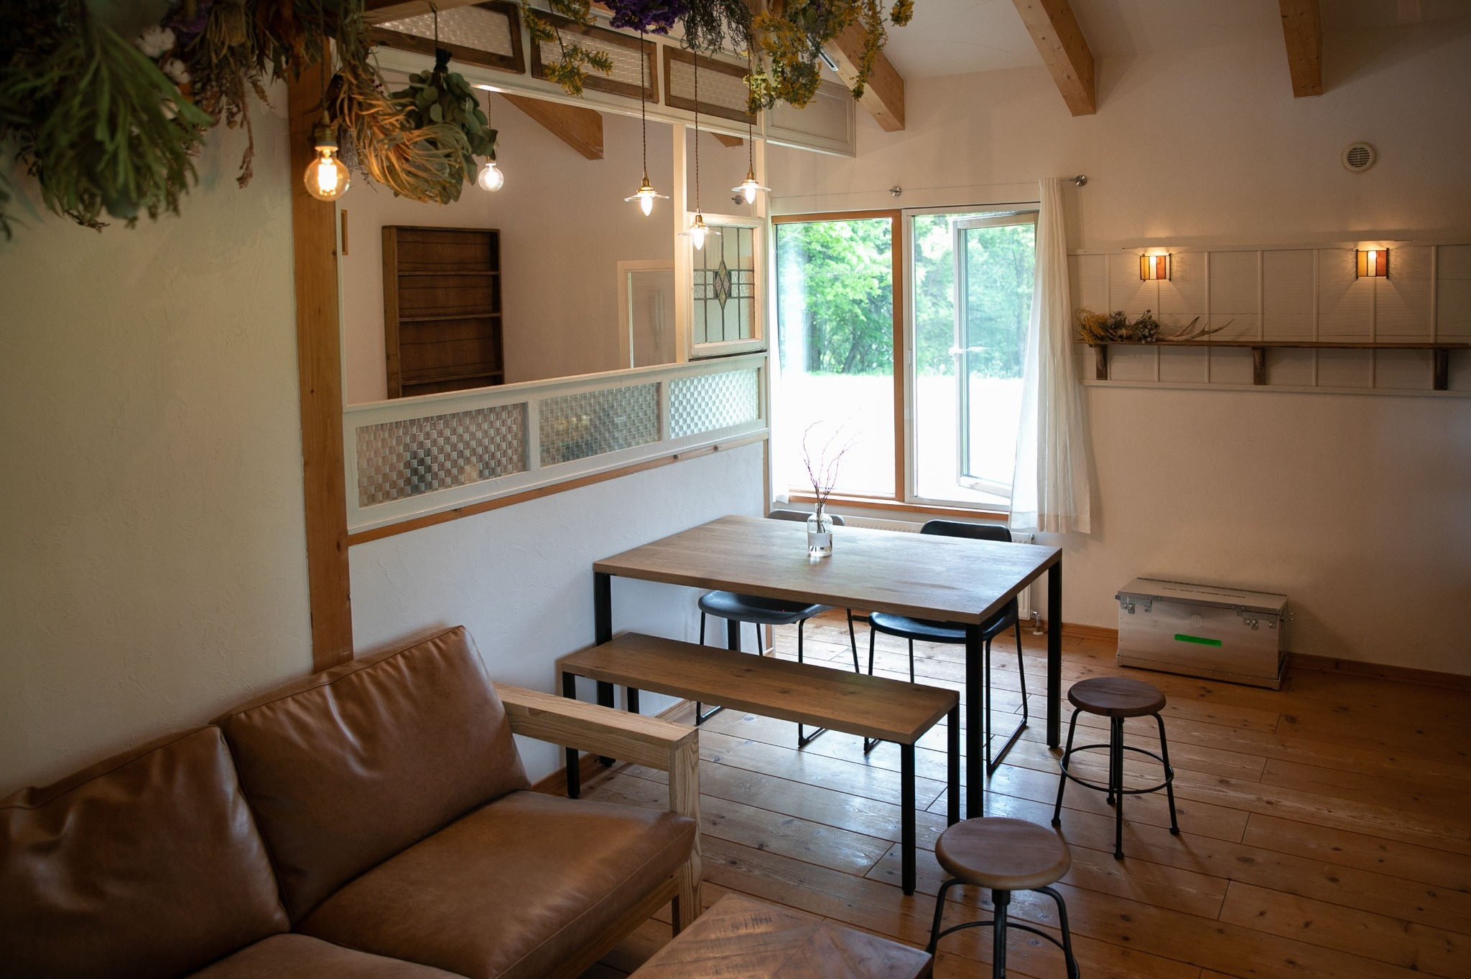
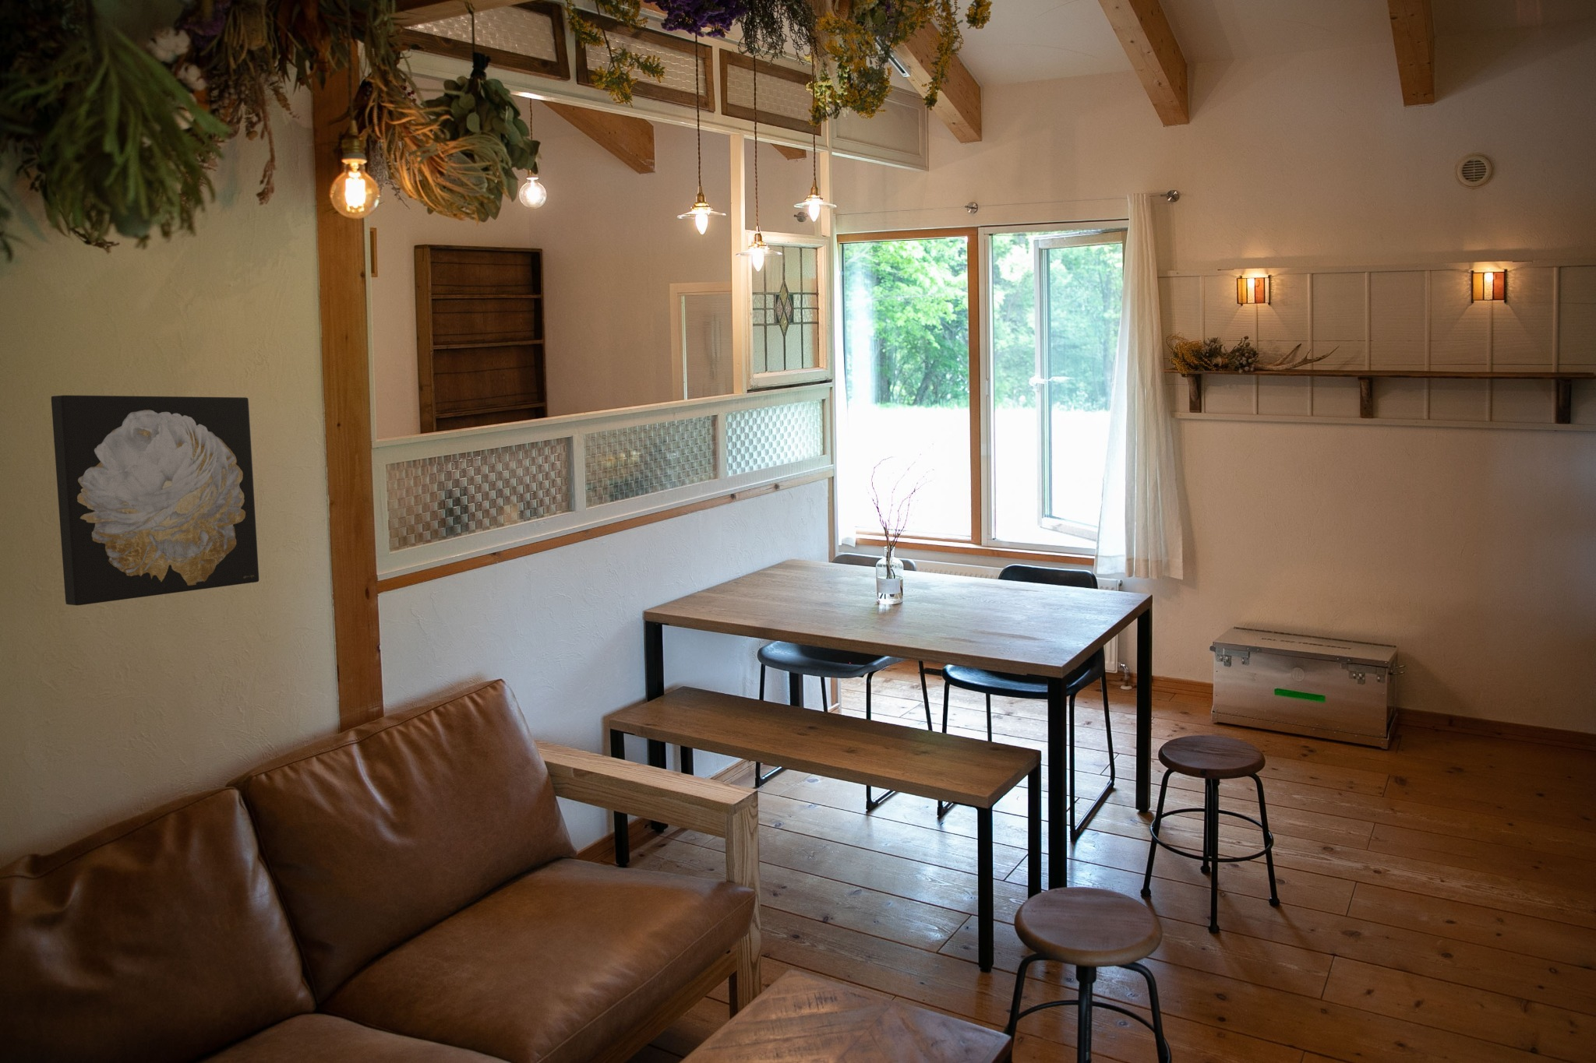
+ wall art (161, 495)
